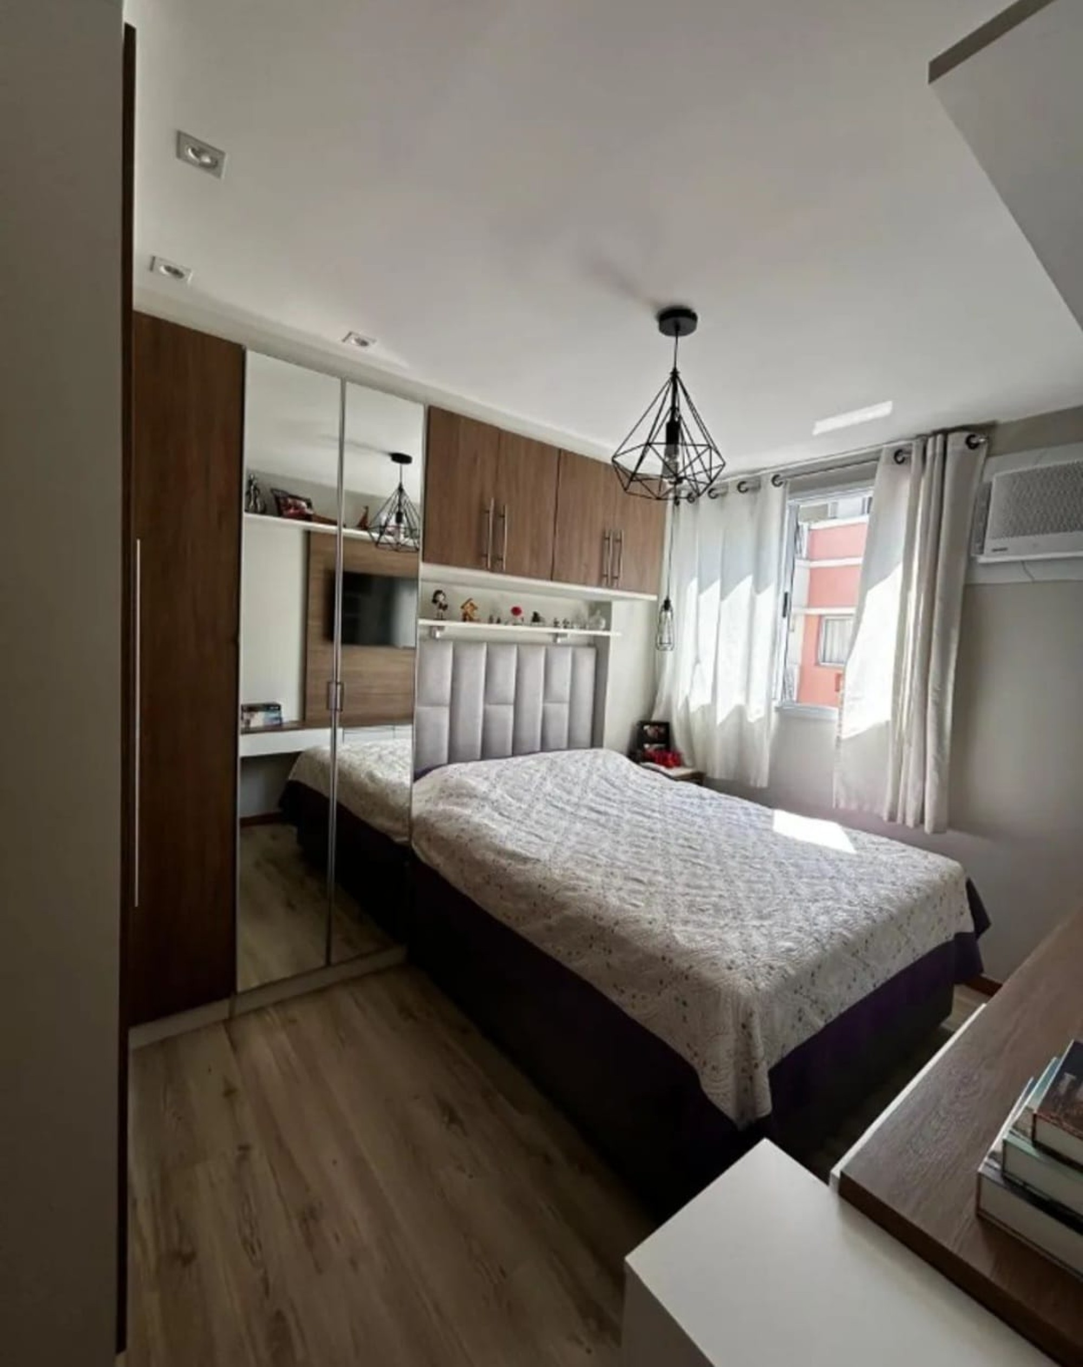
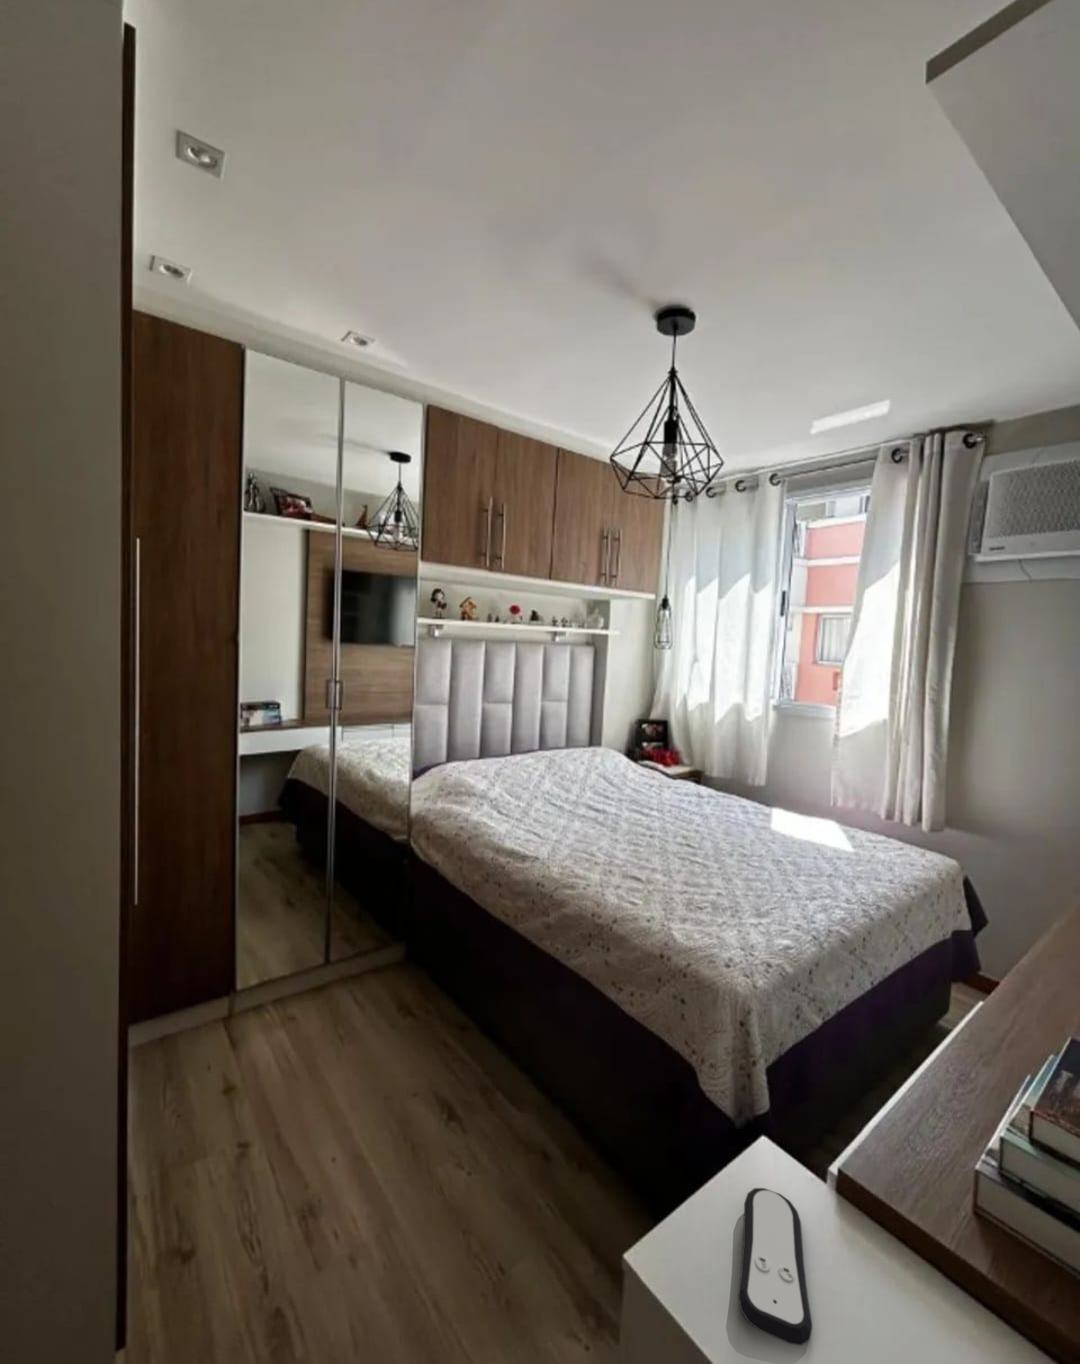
+ remote control (772, 1256)
